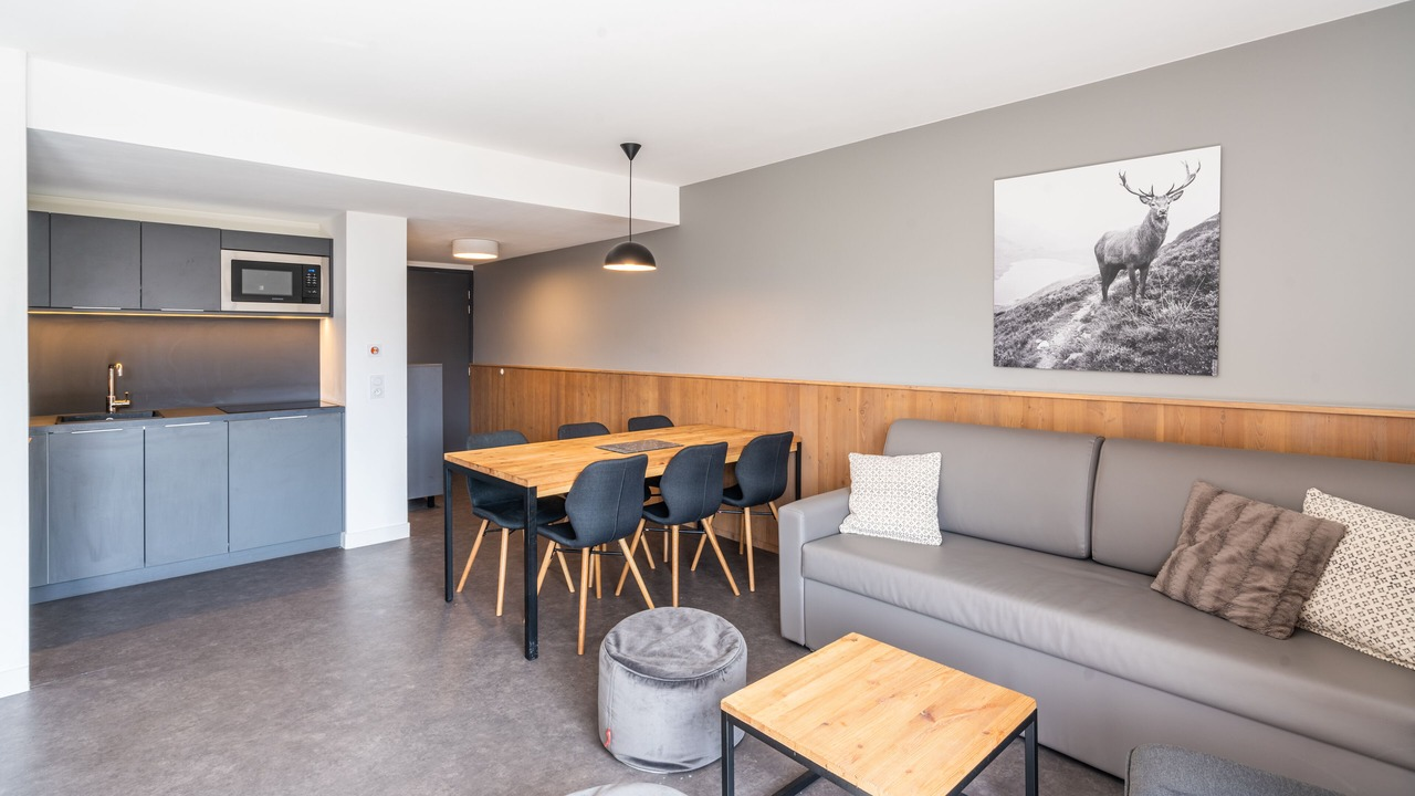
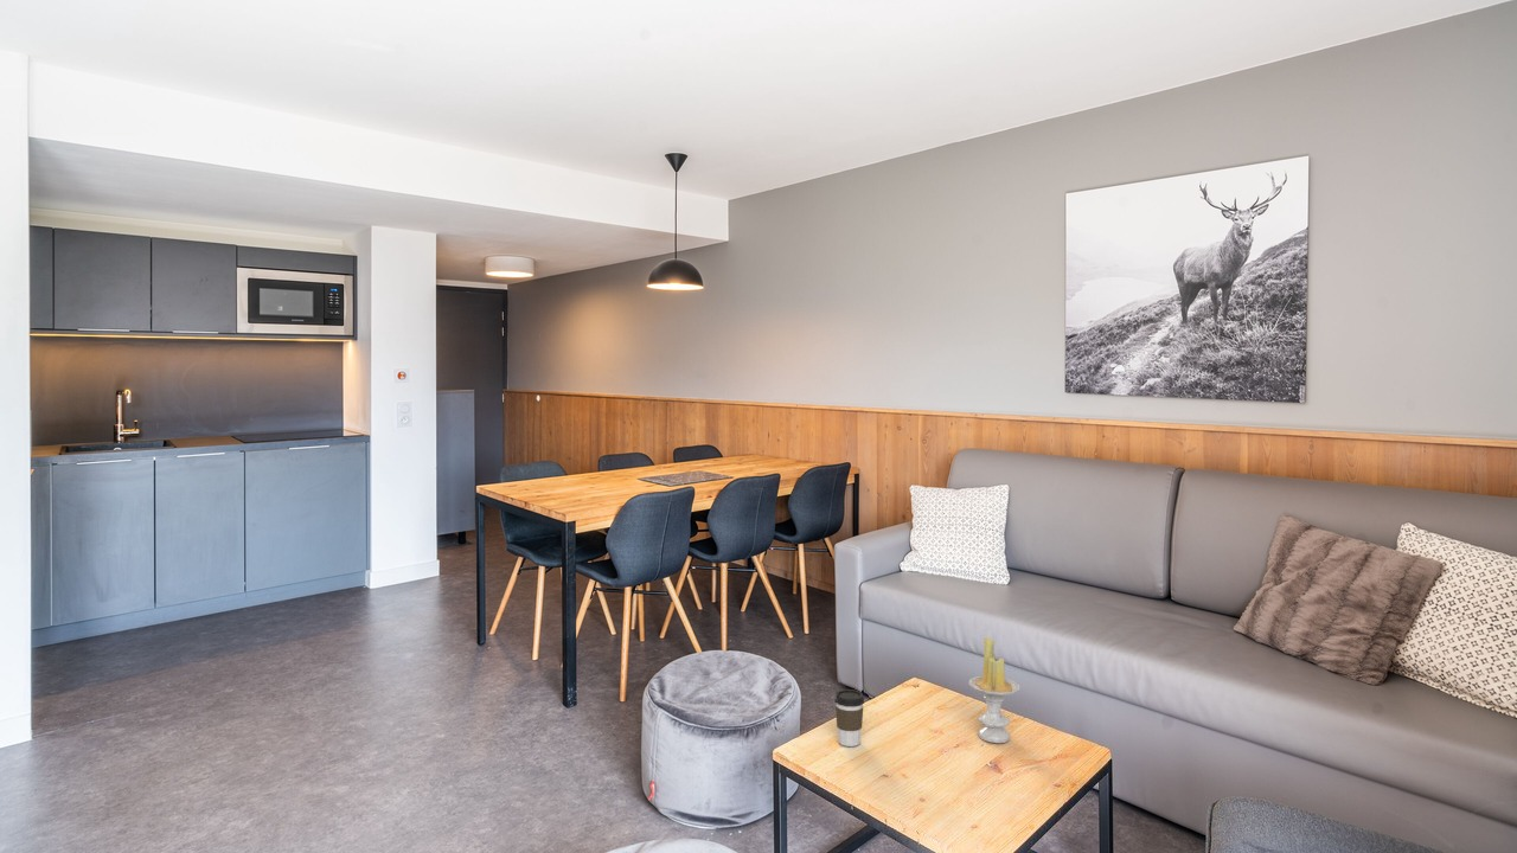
+ candle (993, 687)
+ coffee cup (849, 718)
